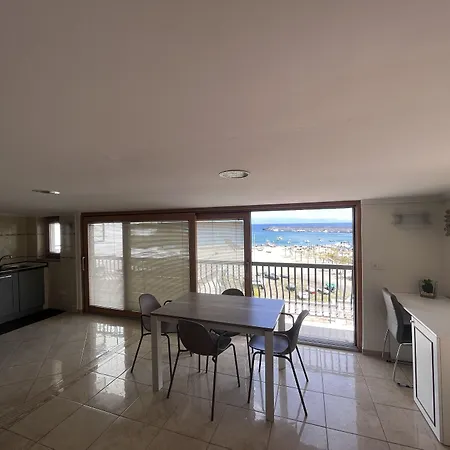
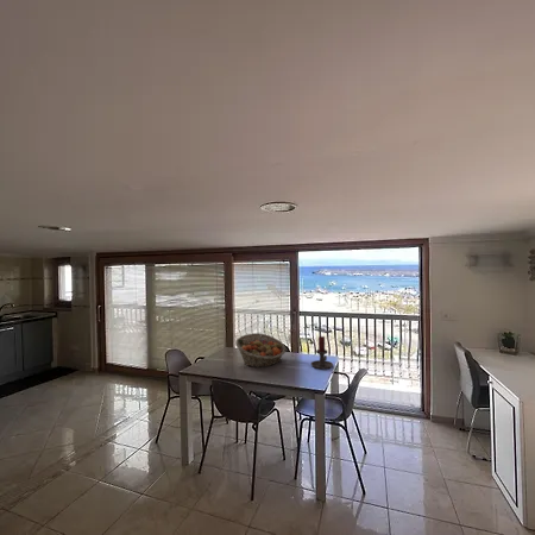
+ candle holder (322, 350)
+ fruit basket (260, 348)
